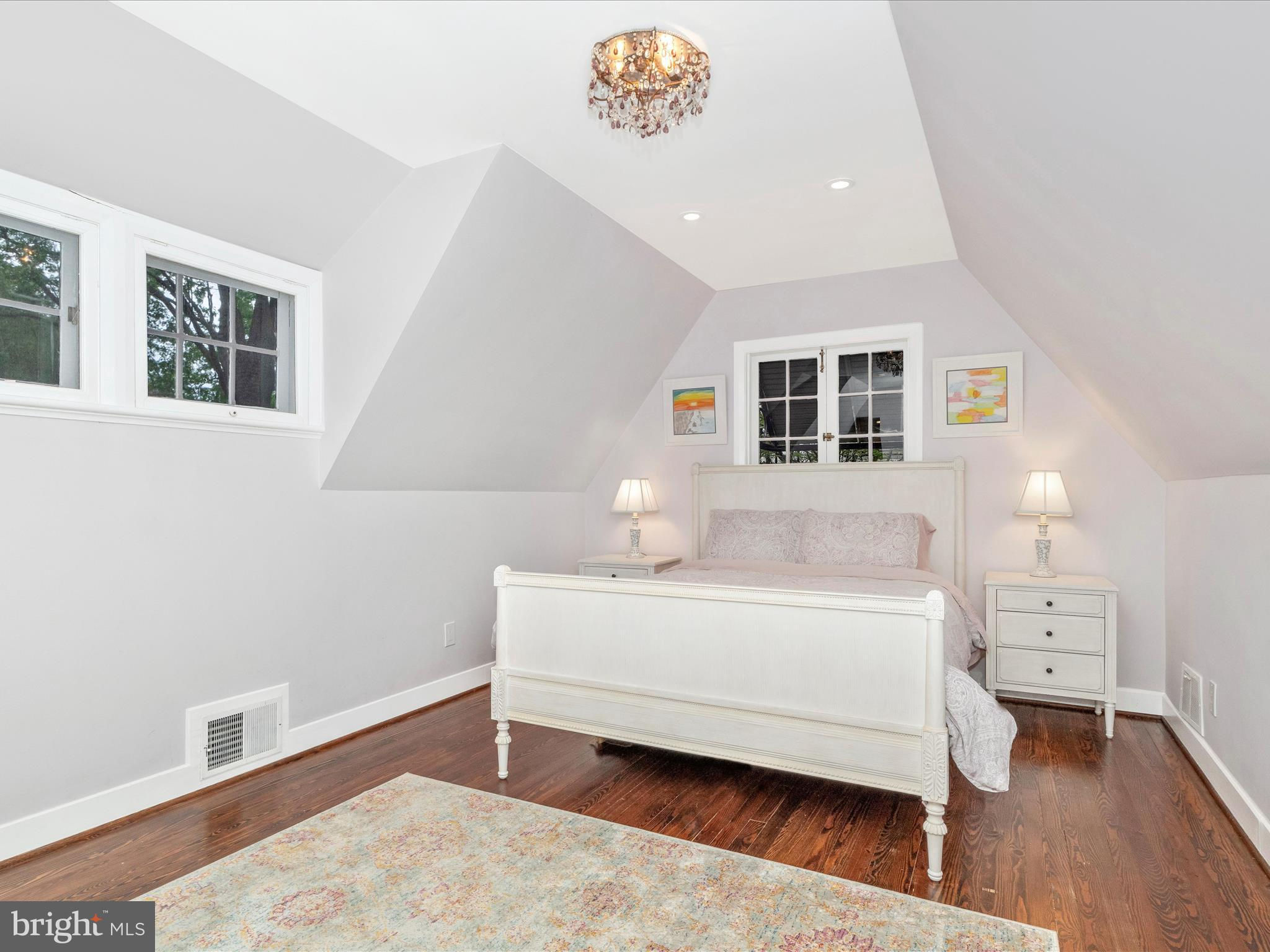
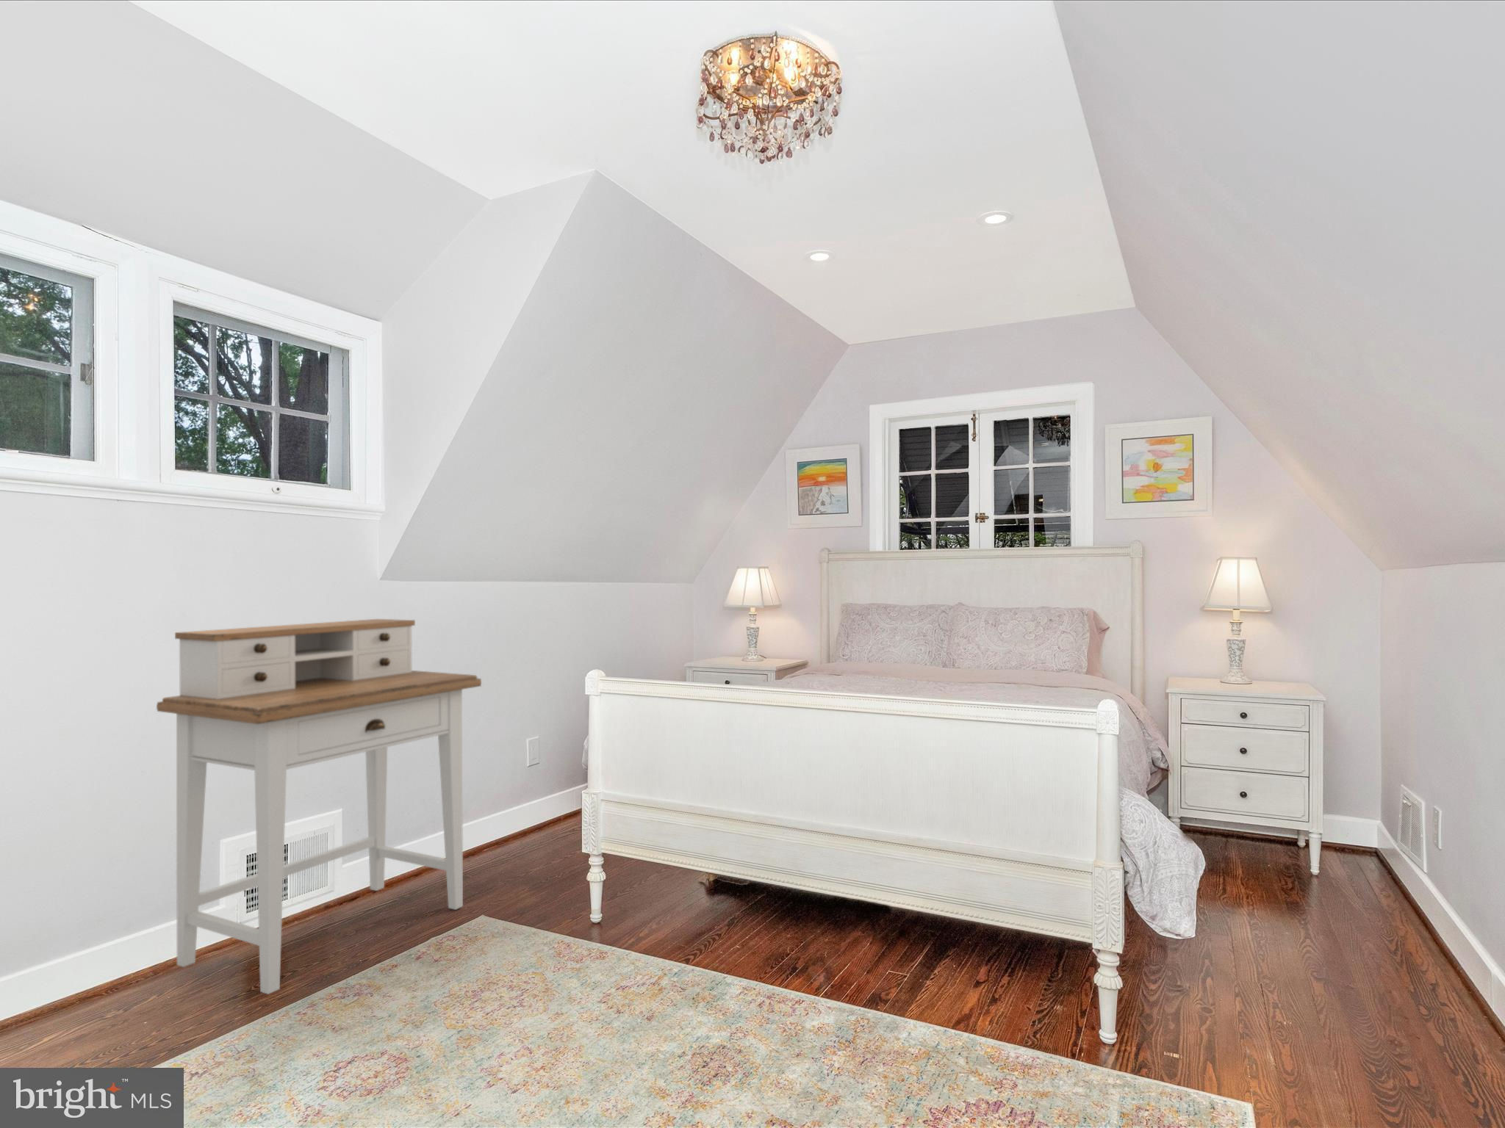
+ desk (329, 760)
